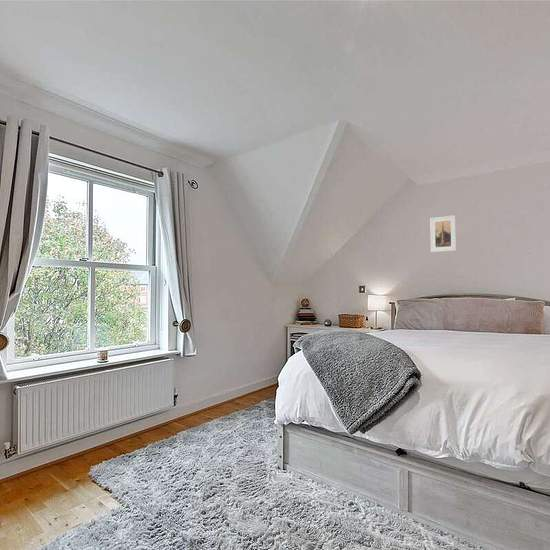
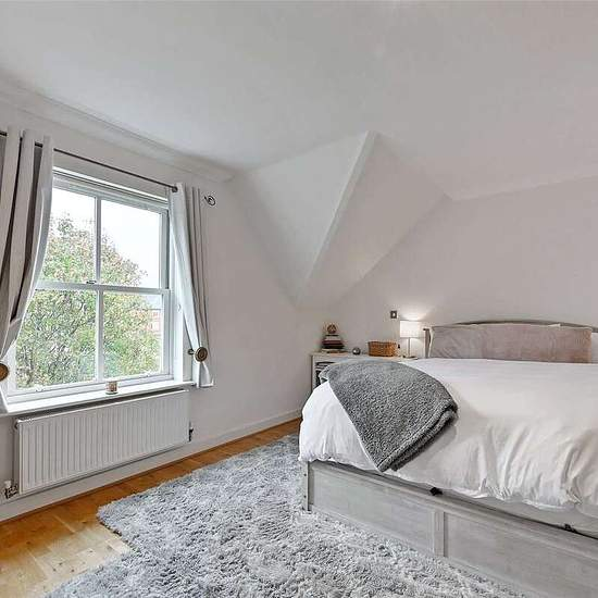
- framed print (443, 234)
